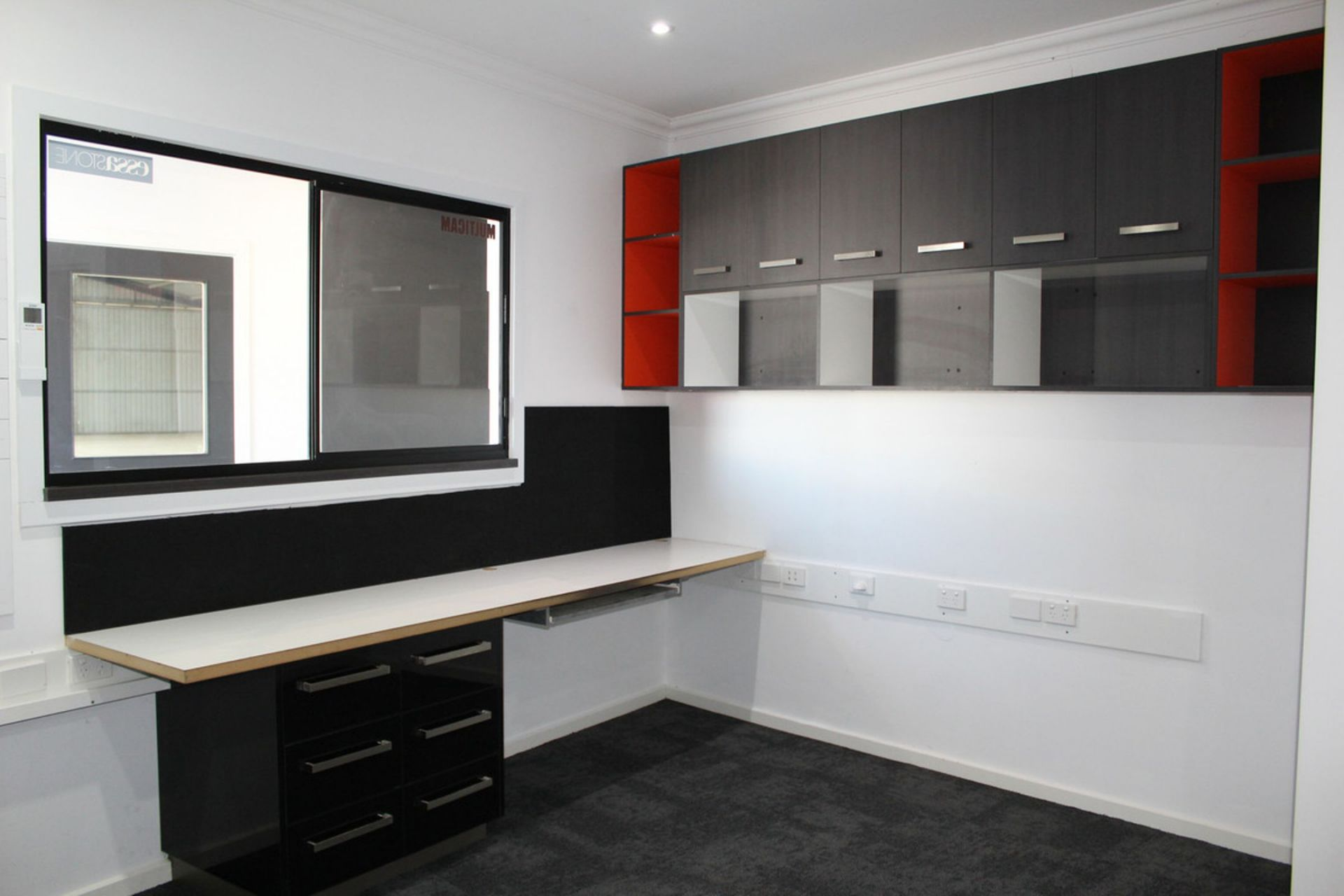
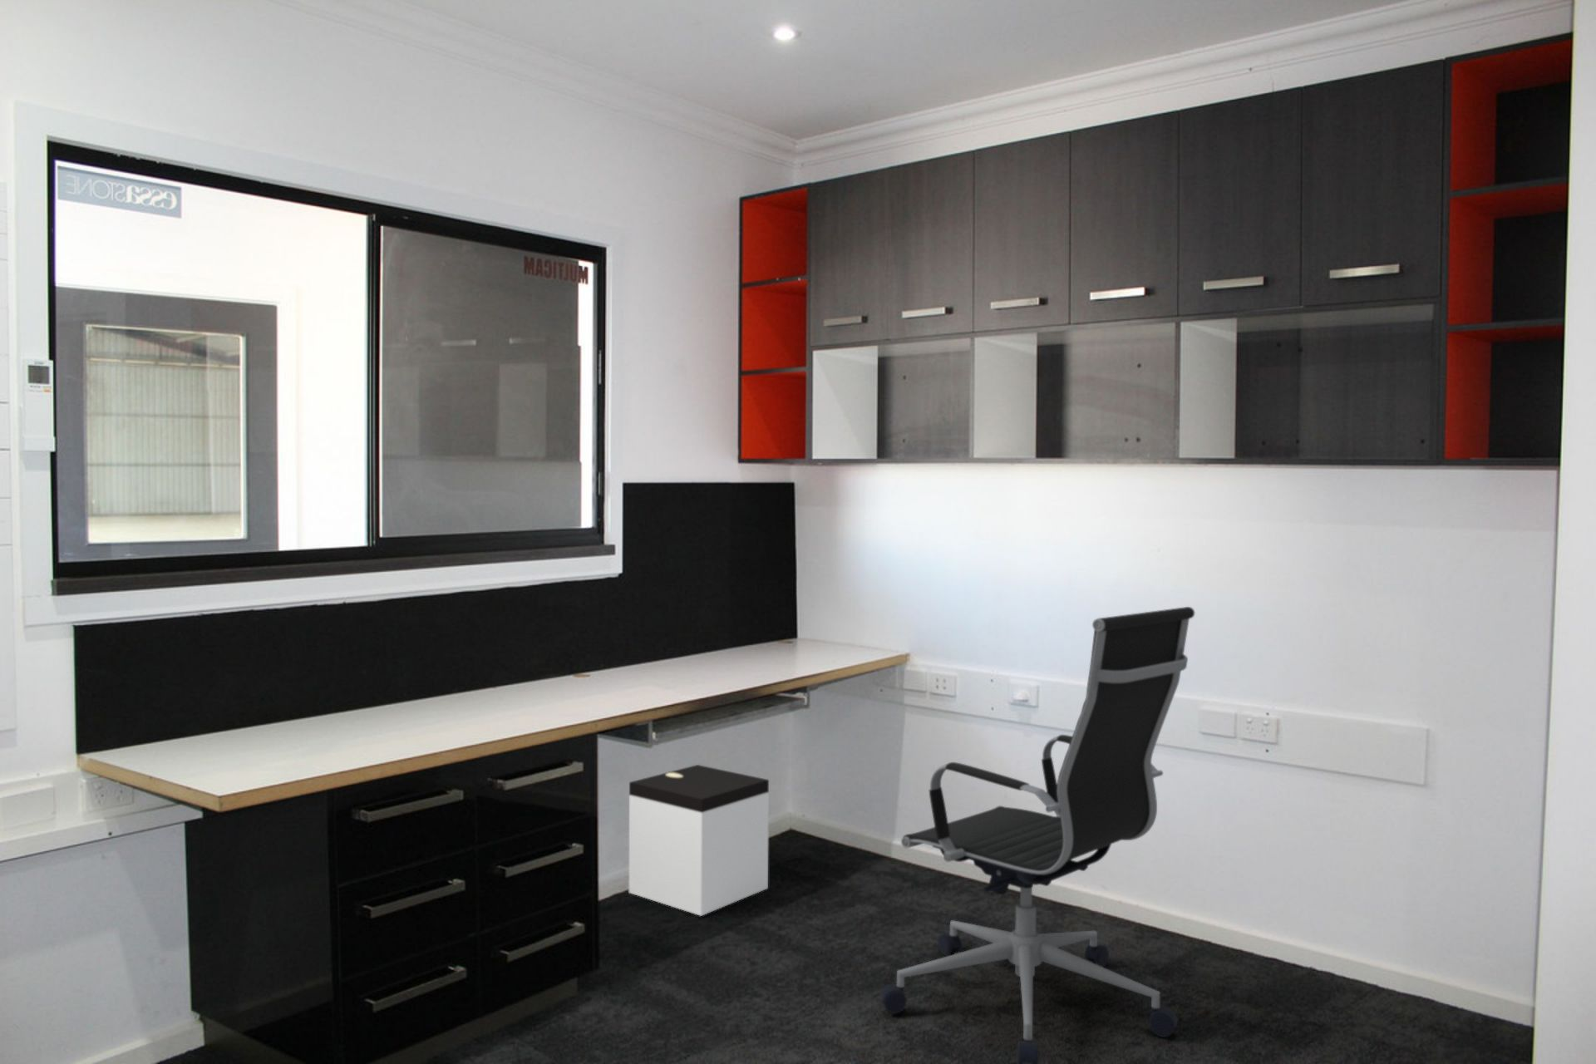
+ trash can (712, 829)
+ office chair (1039, 799)
